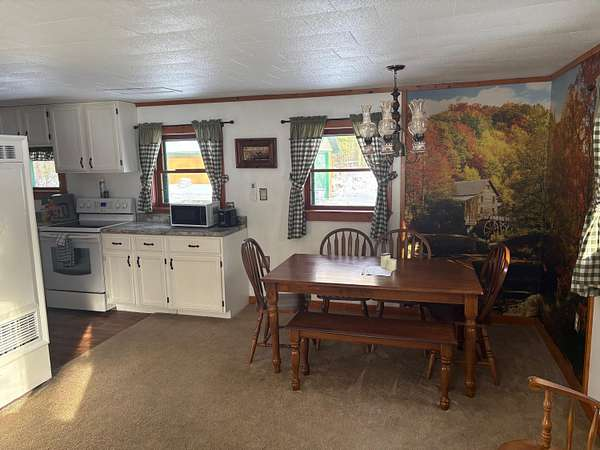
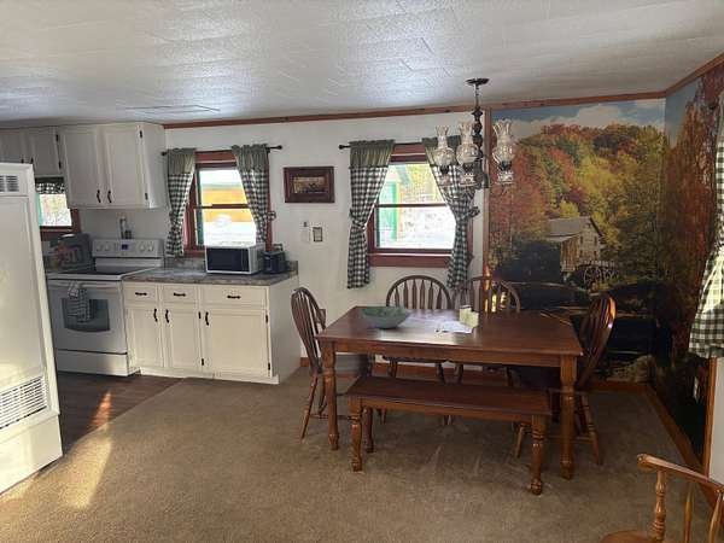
+ decorative bowl (386, 319)
